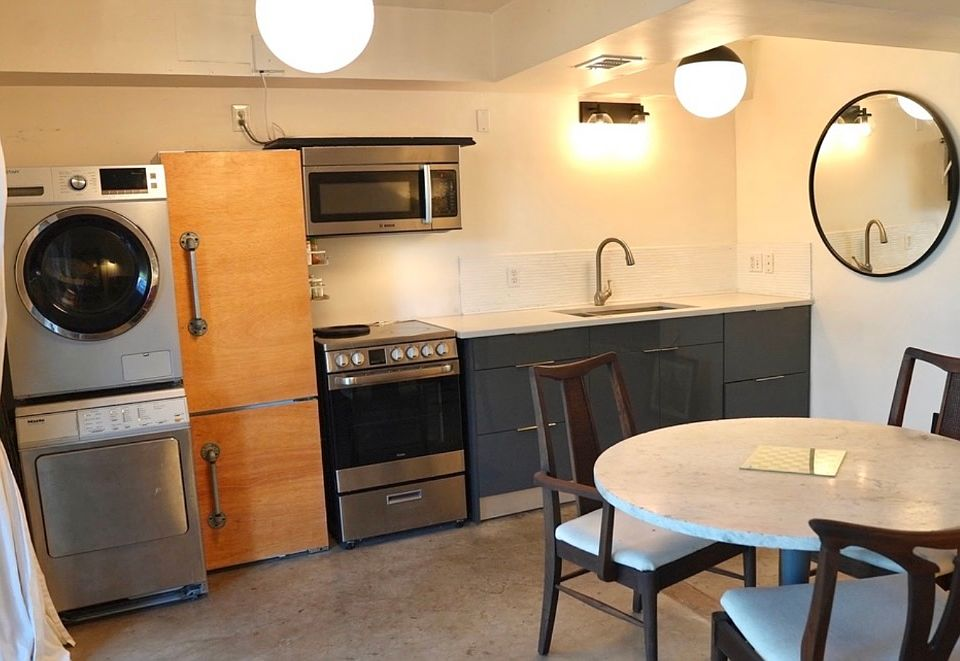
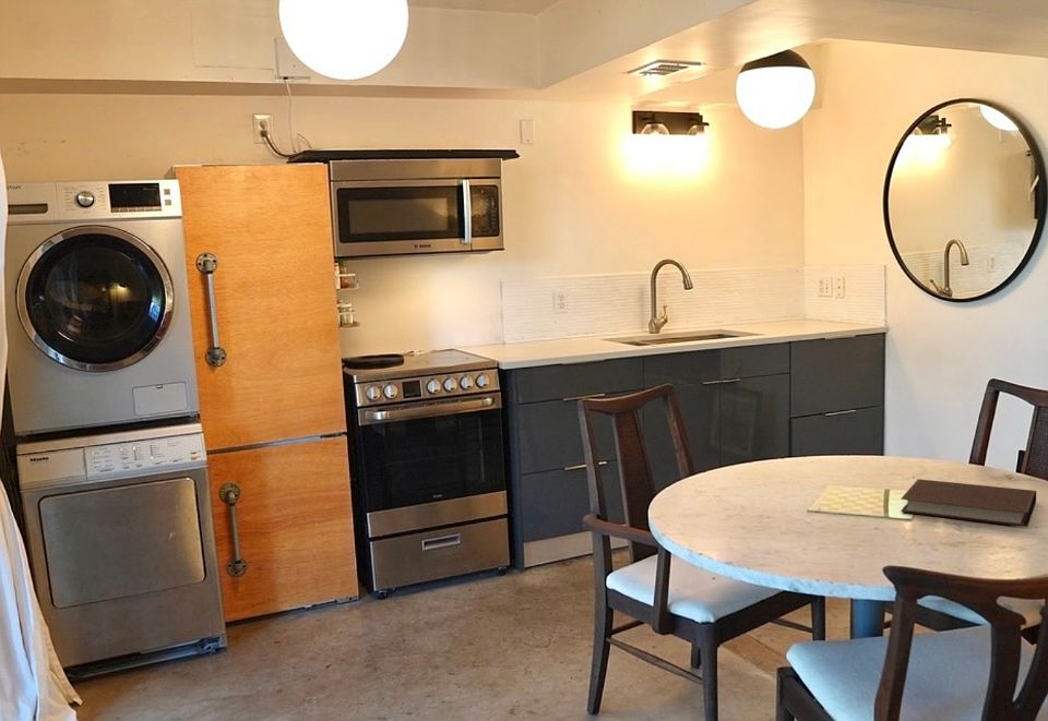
+ notebook (968, 500)
